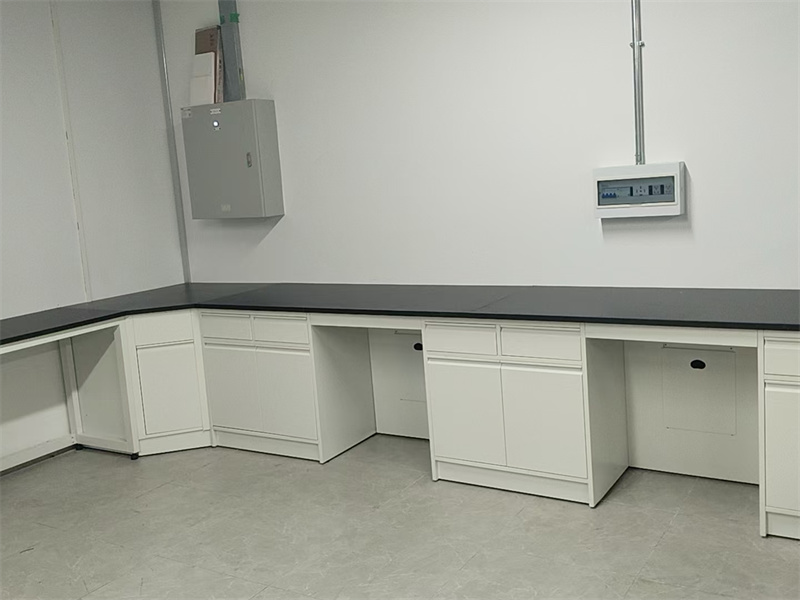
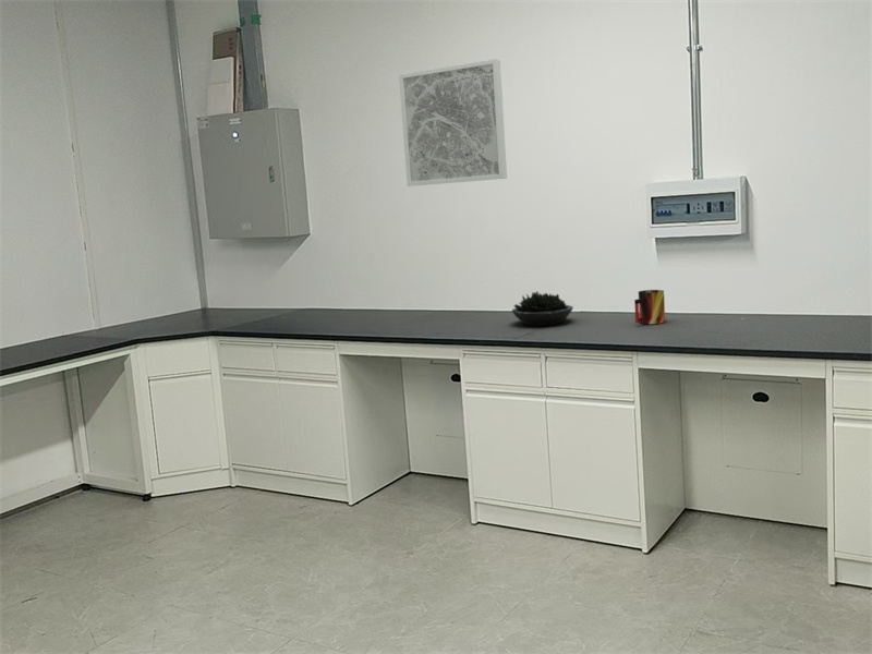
+ succulent plant (542, 307)
+ wall art (451, 124)
+ mug (650, 307)
